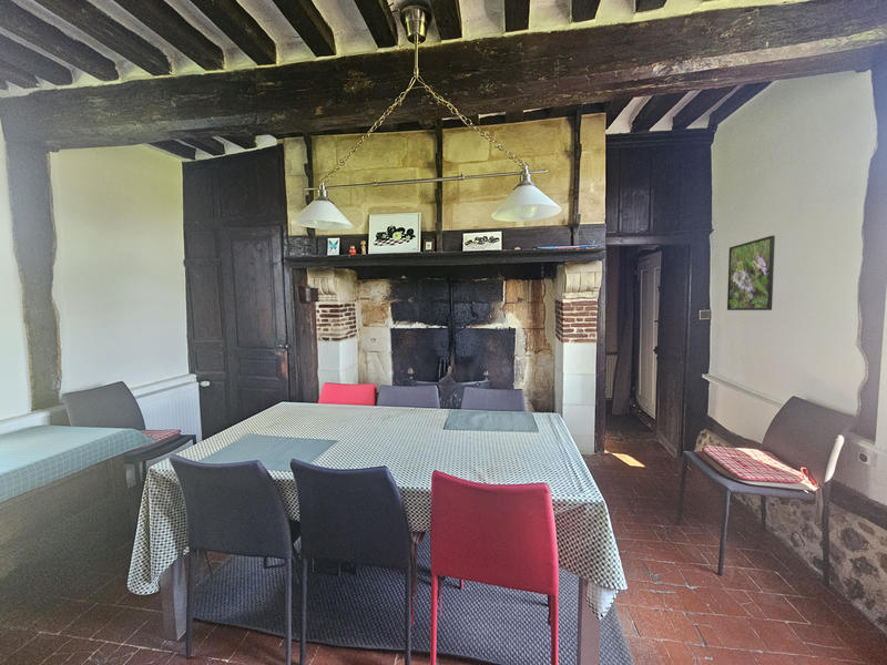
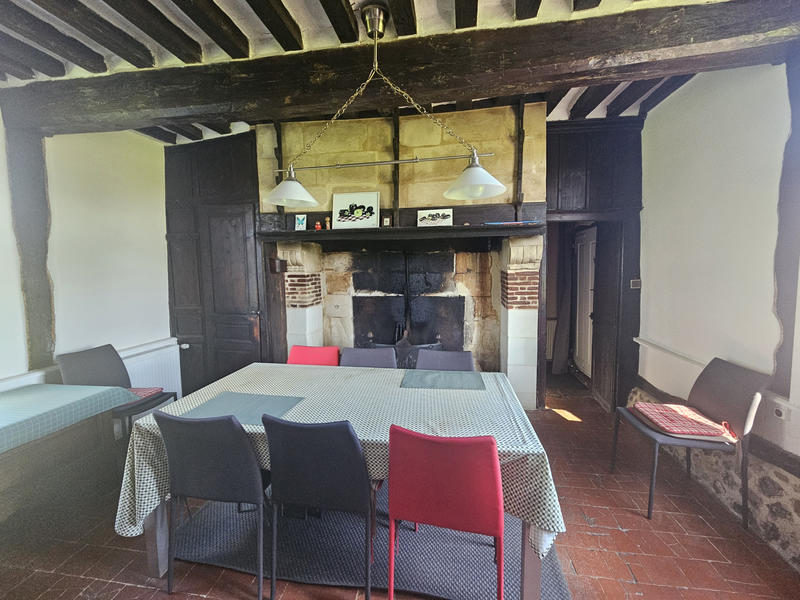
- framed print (748, 276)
